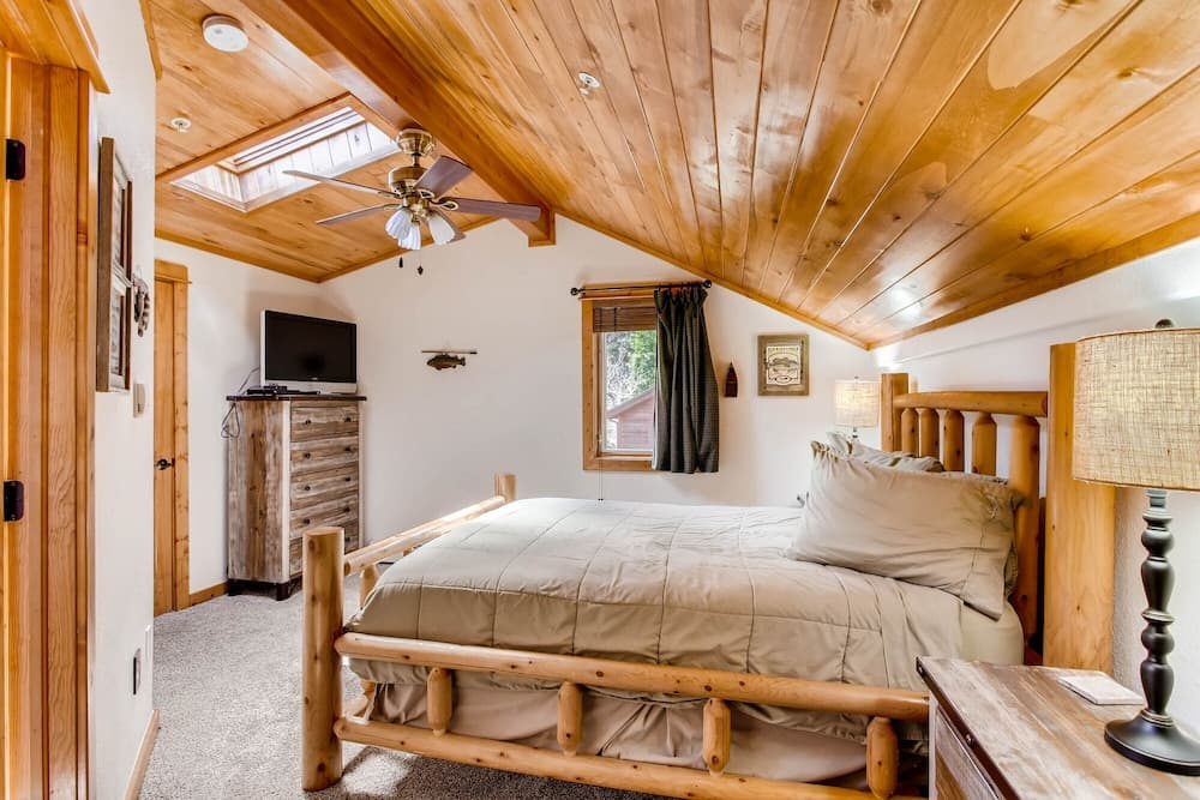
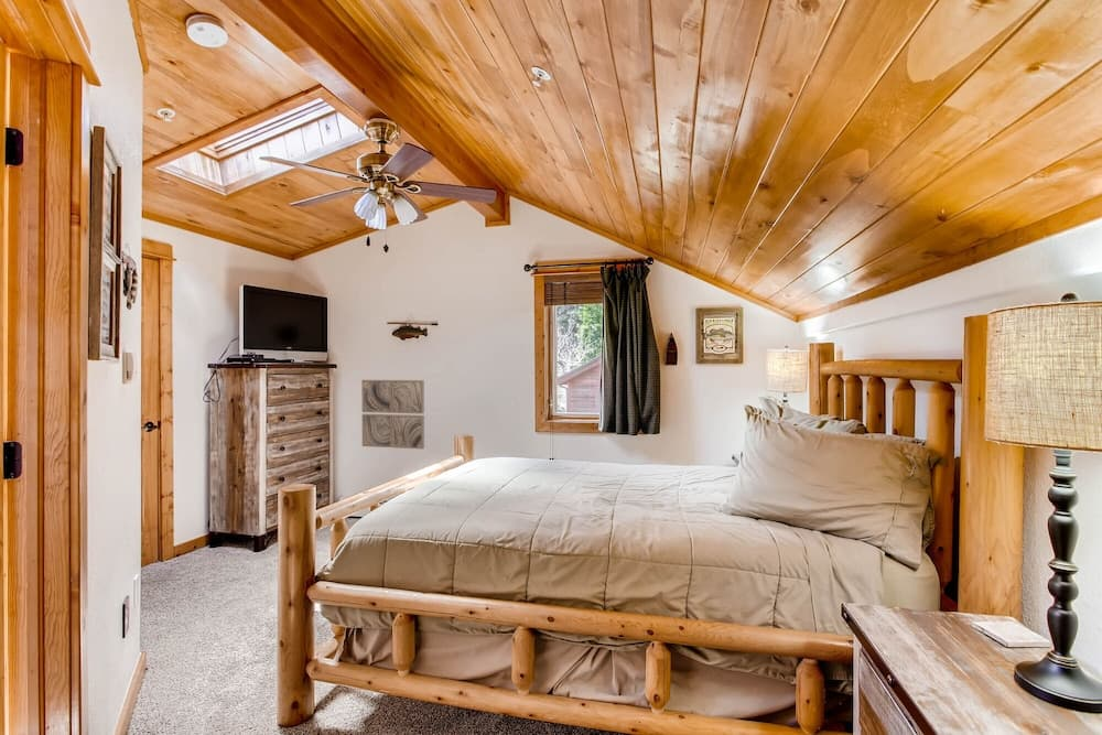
+ wall art (392, 412)
